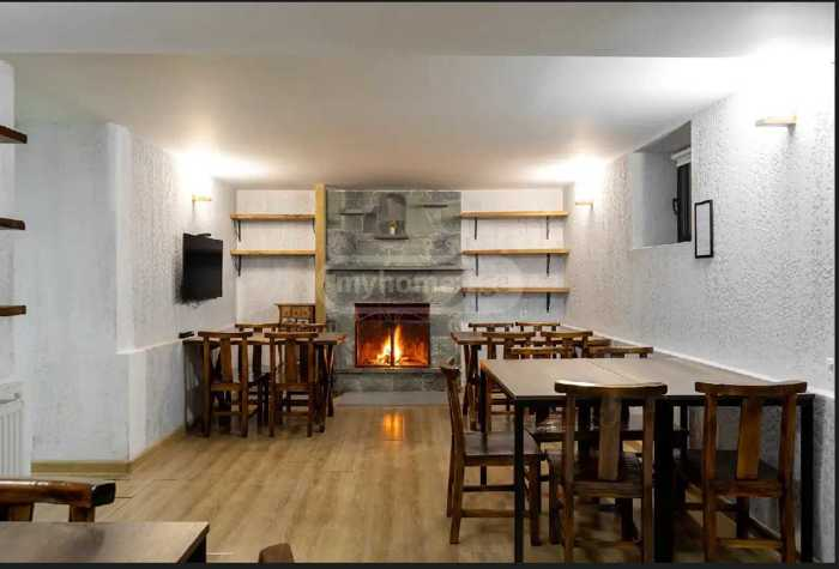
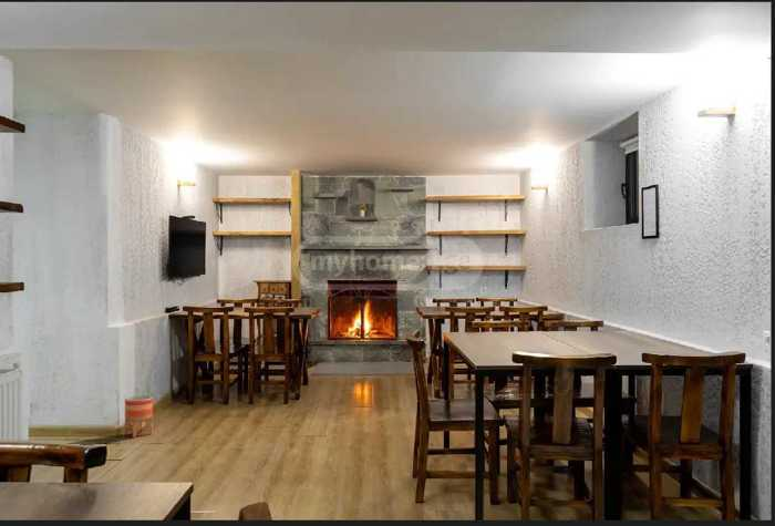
+ planter (138, 415)
